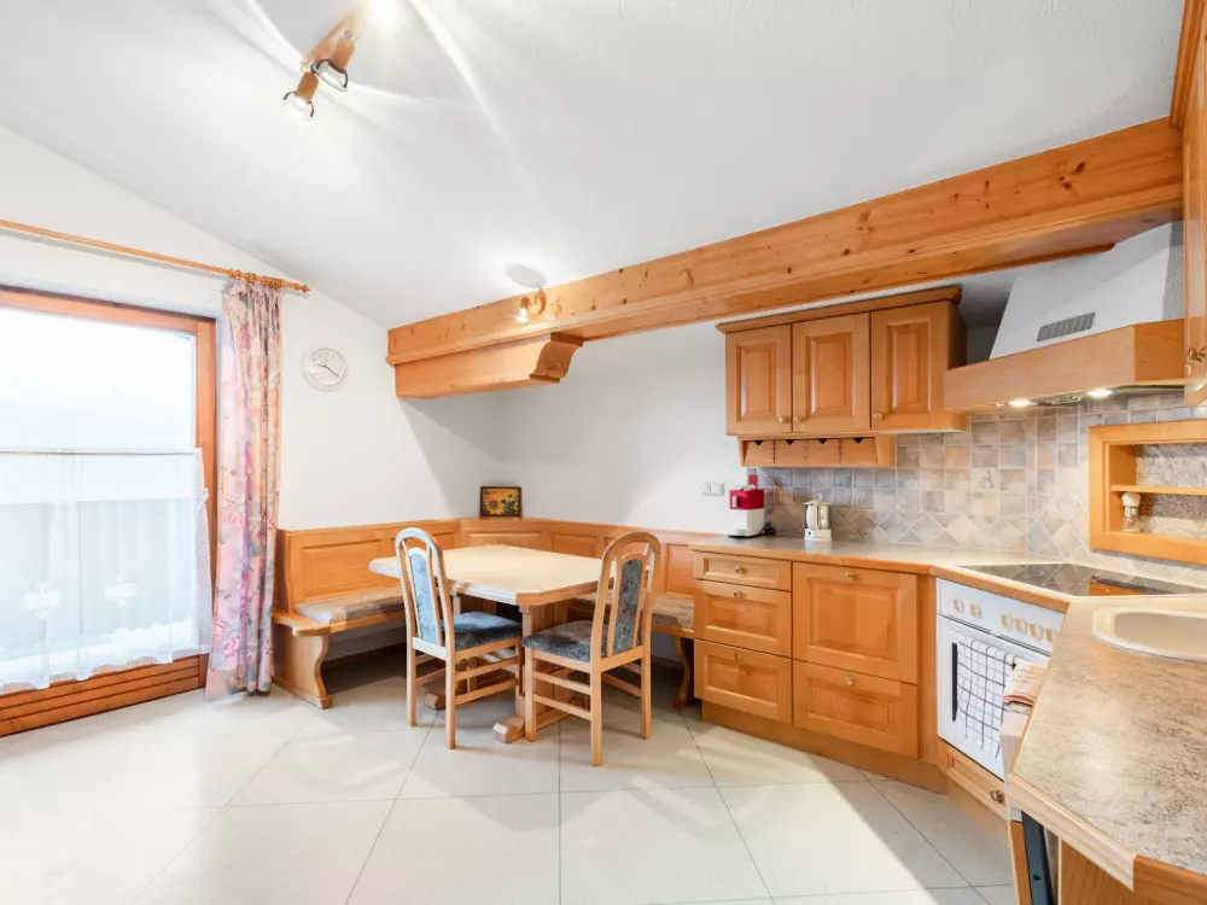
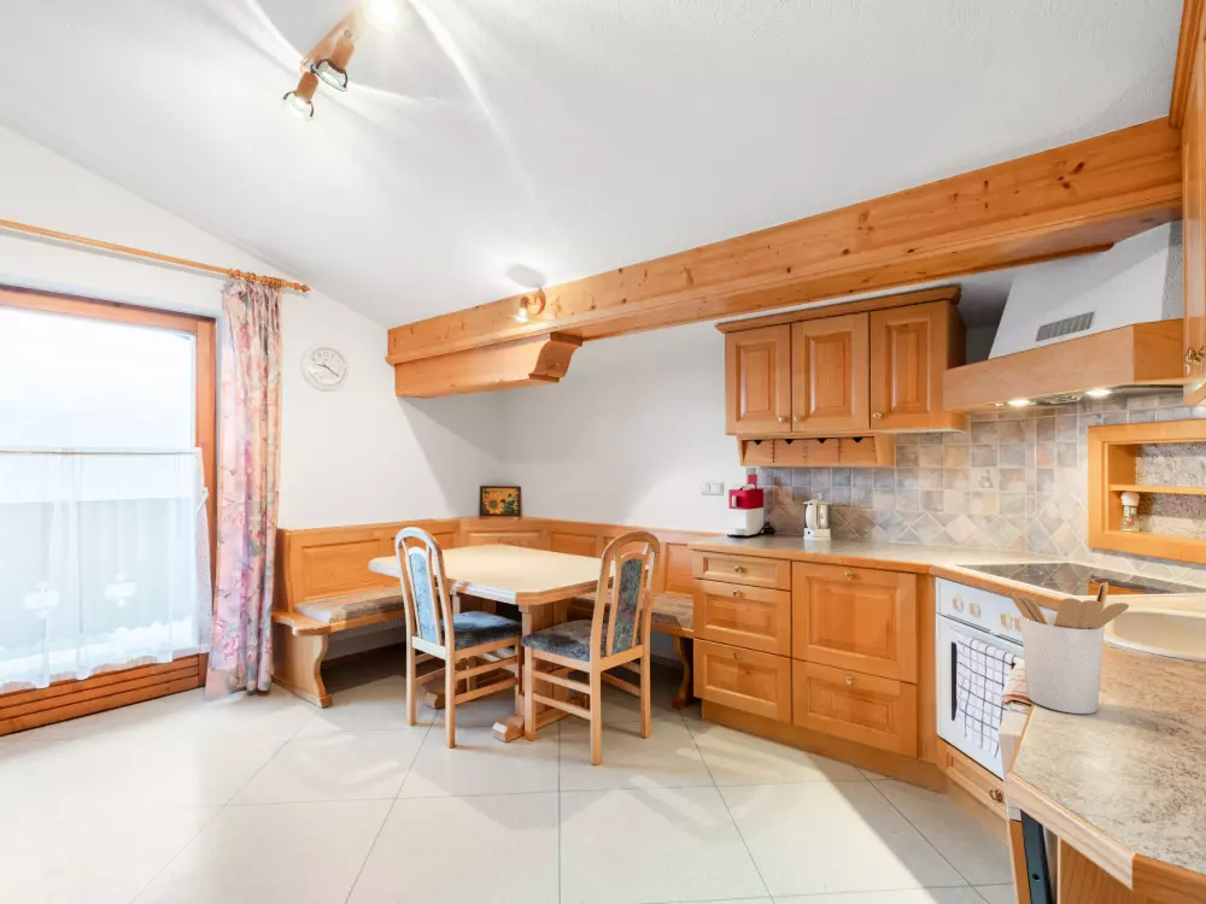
+ utensil holder (1071, 646)
